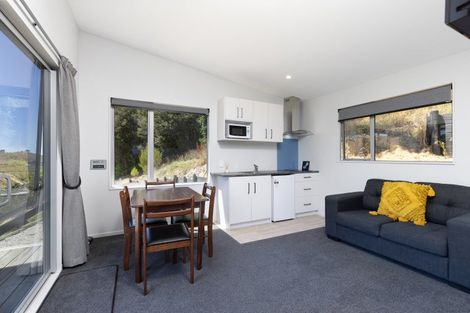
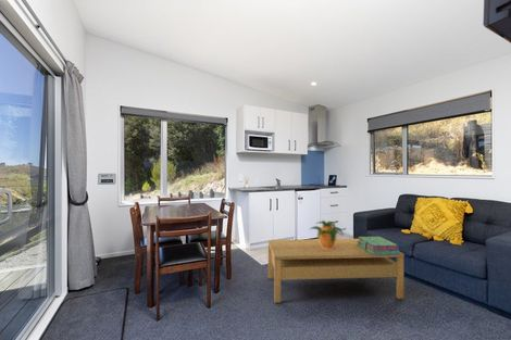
+ stack of books (376, 244)
+ coffee table (329, 266)
+ potted plant (325, 232)
